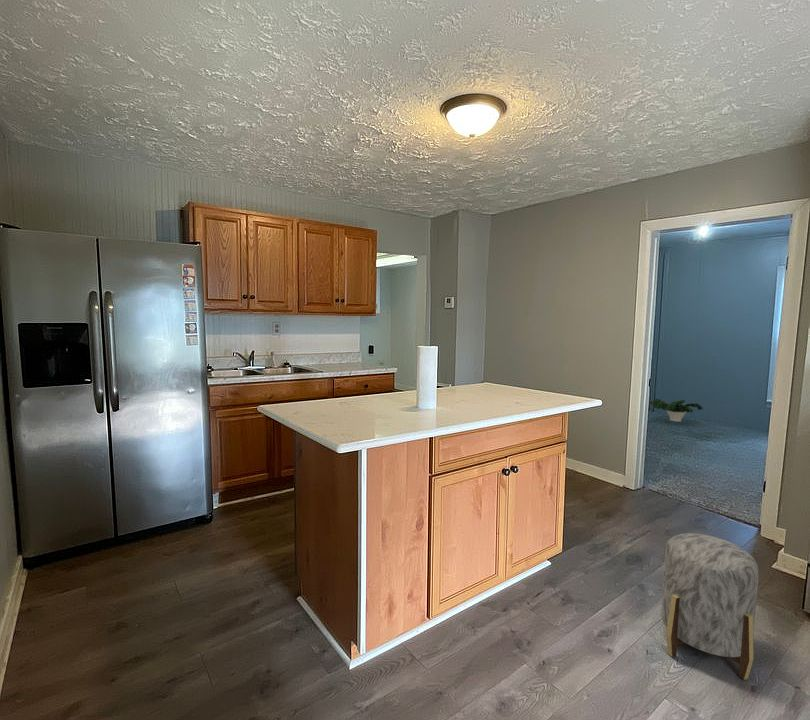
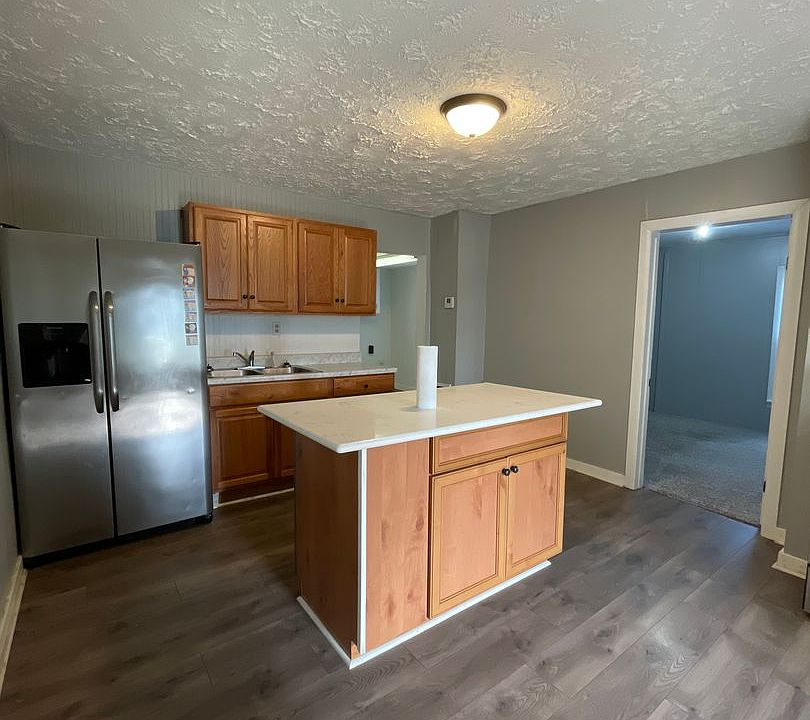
- potted plant (672, 410)
- stool (707, 595)
